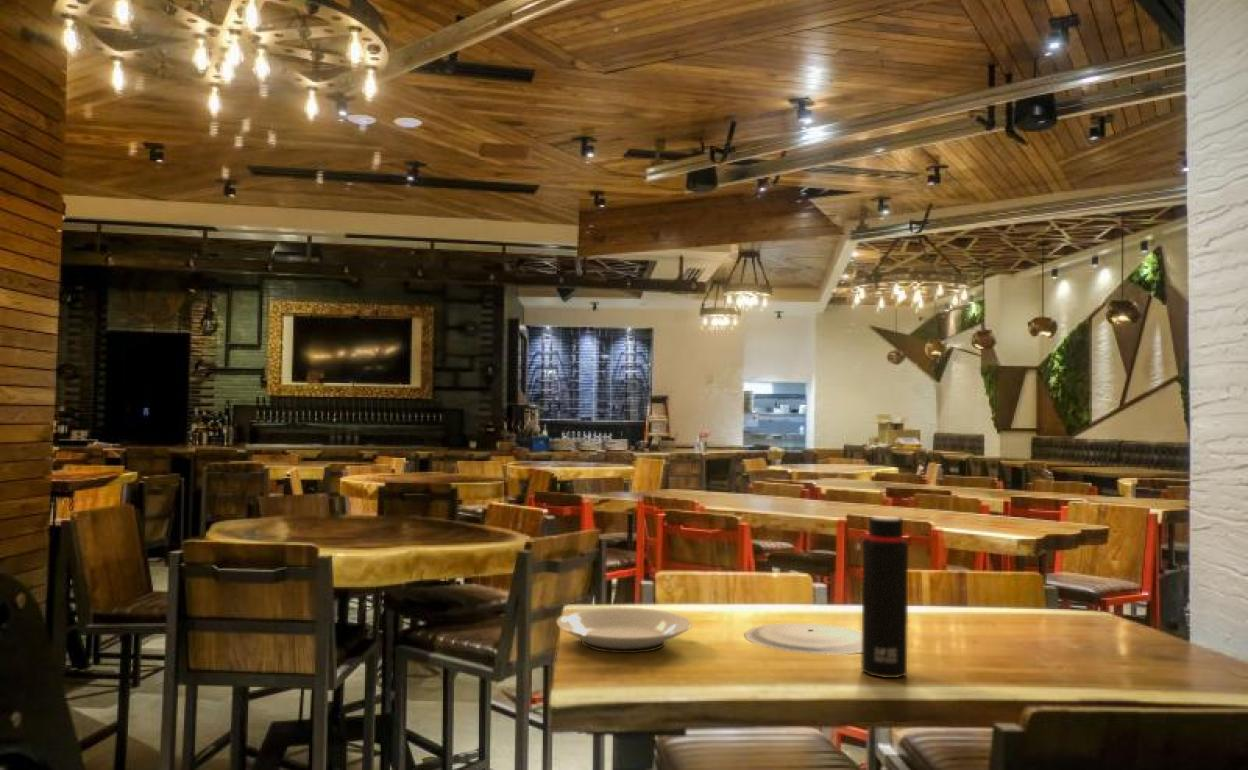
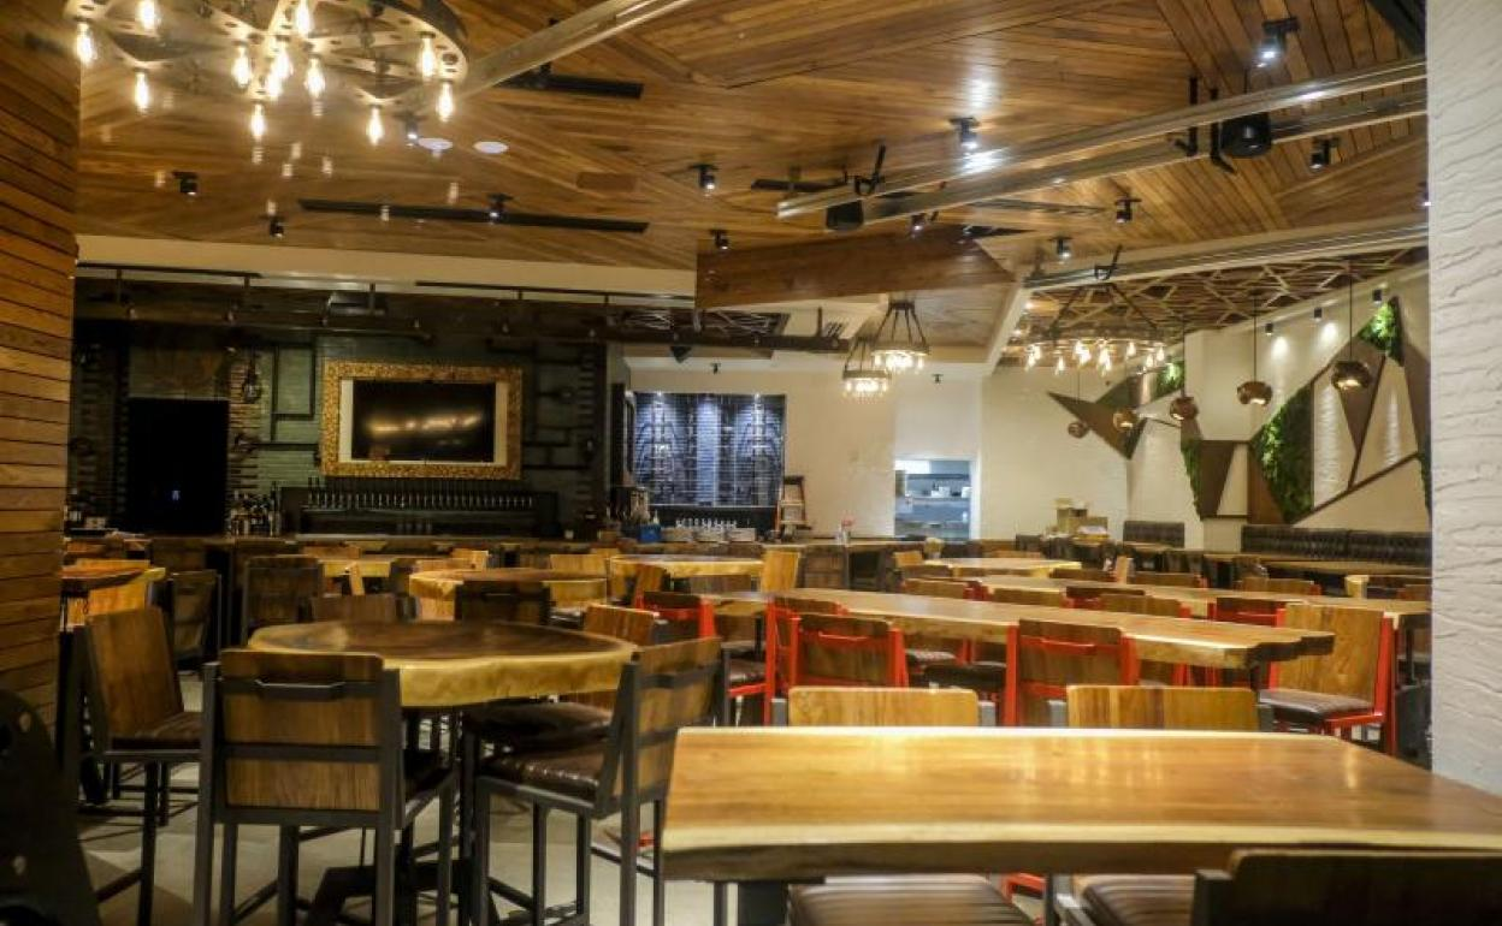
- plate (623, 631)
- water bottle (880, 594)
- plate (810, 634)
